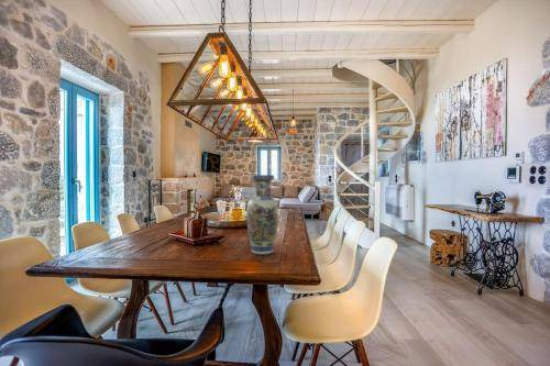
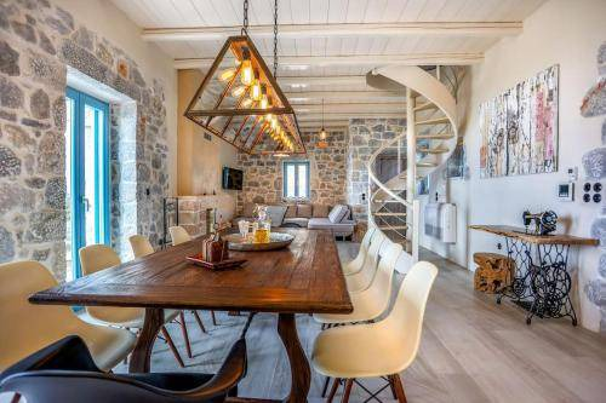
- vase (262, 213)
